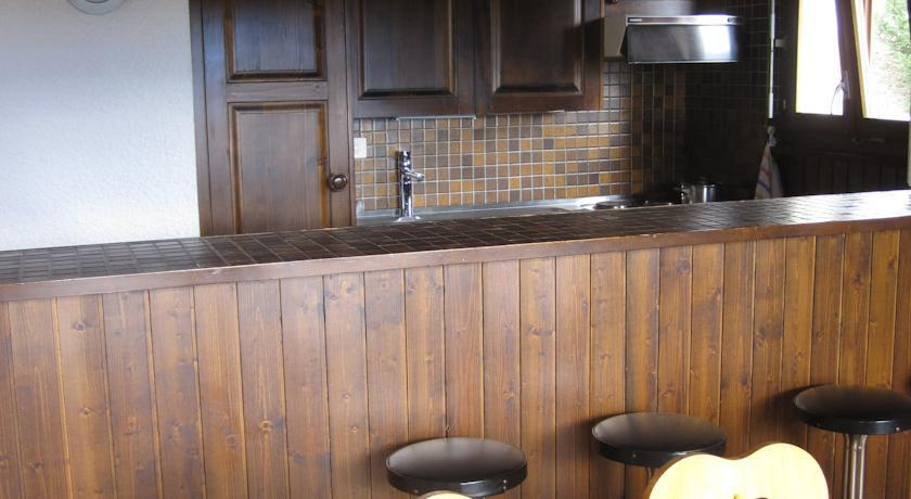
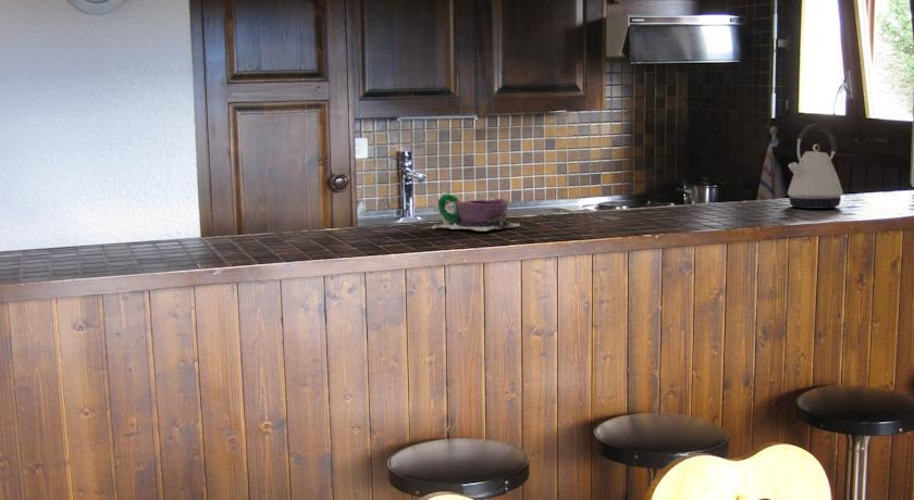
+ cup and saucer (475, 209)
+ kettle (814, 165)
